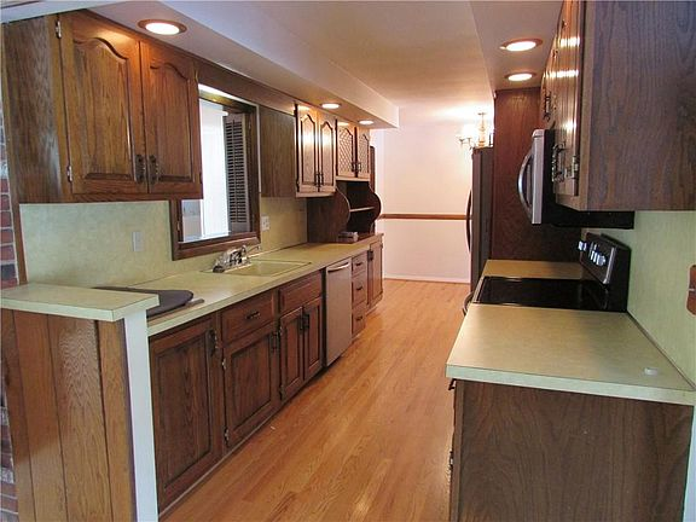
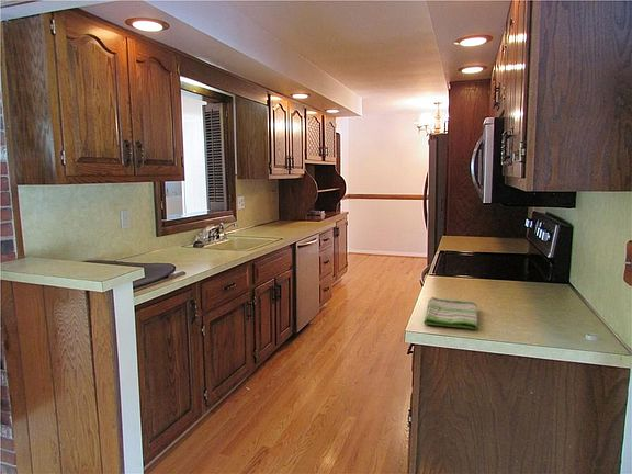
+ dish towel (451, 312)
